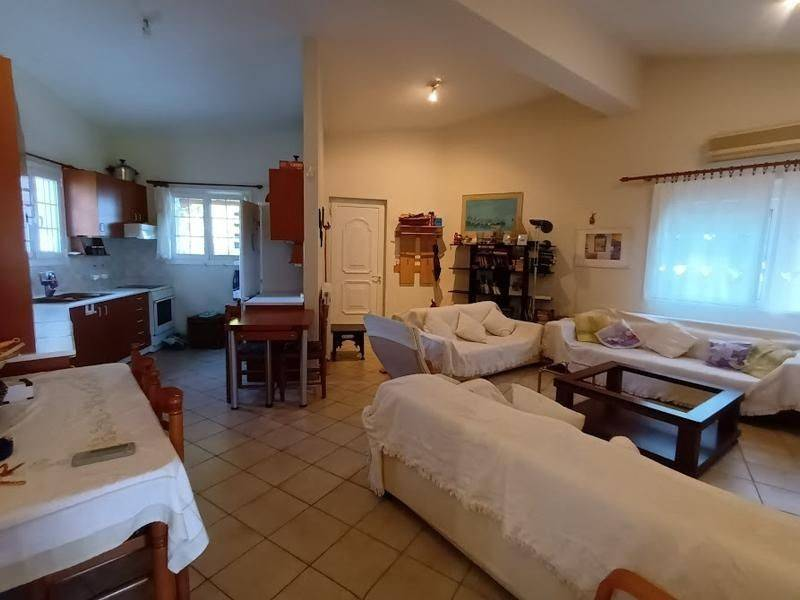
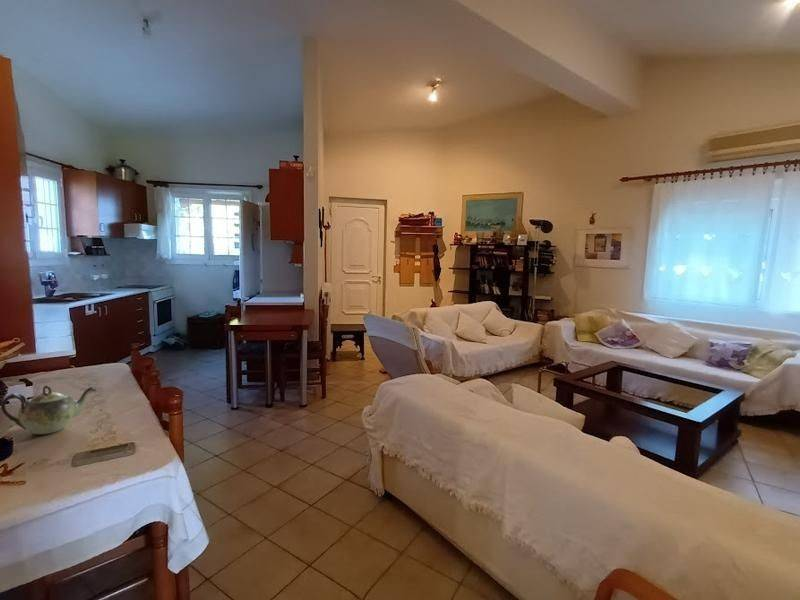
+ teapot (52, 406)
